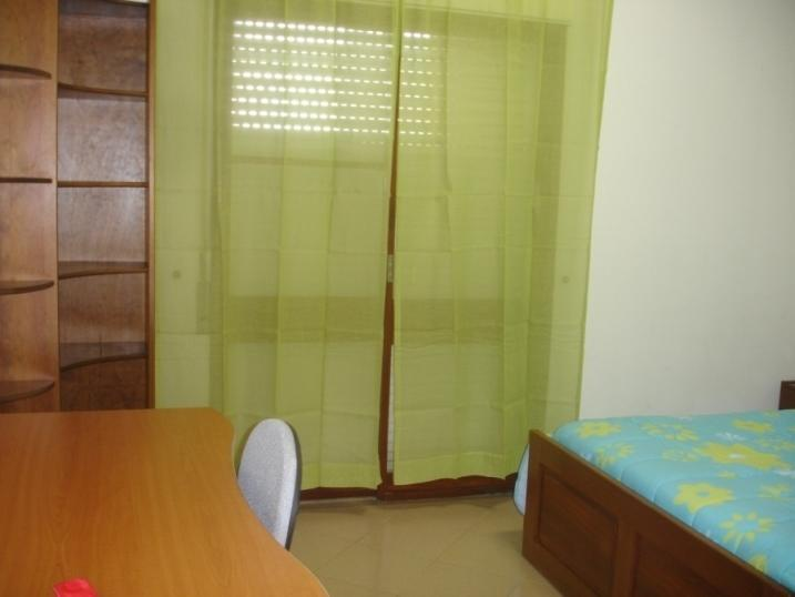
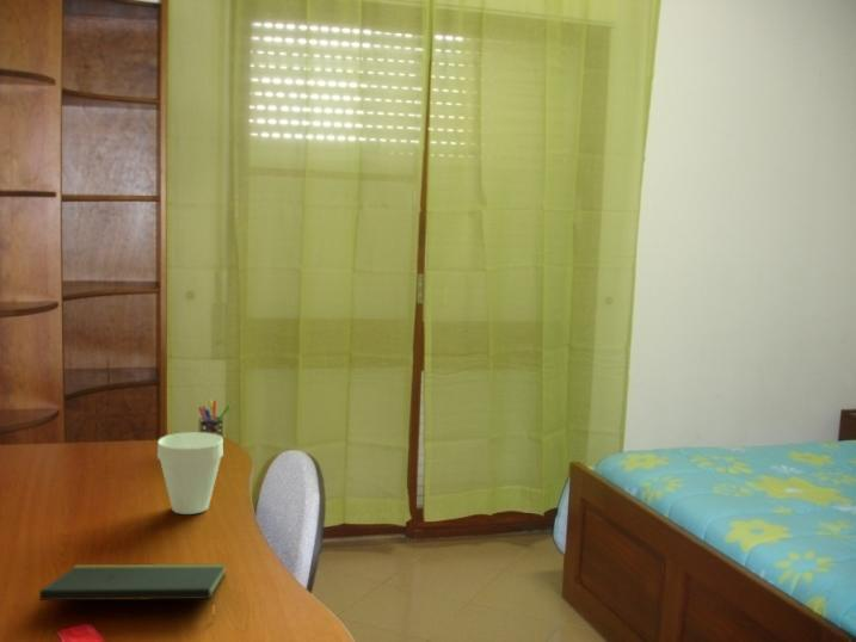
+ notepad (140, 580)
+ pen holder (214, 422)
+ cup (190, 474)
